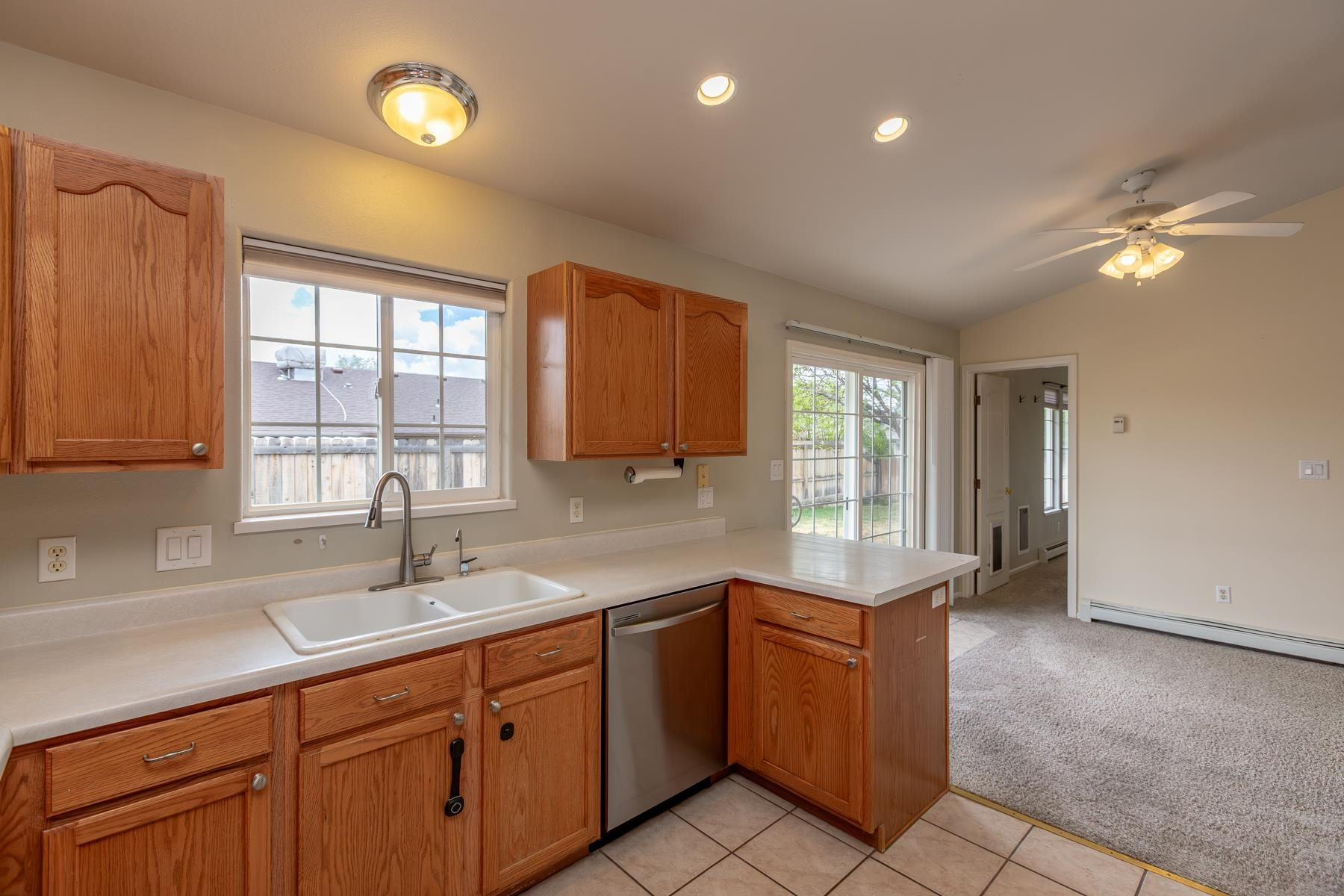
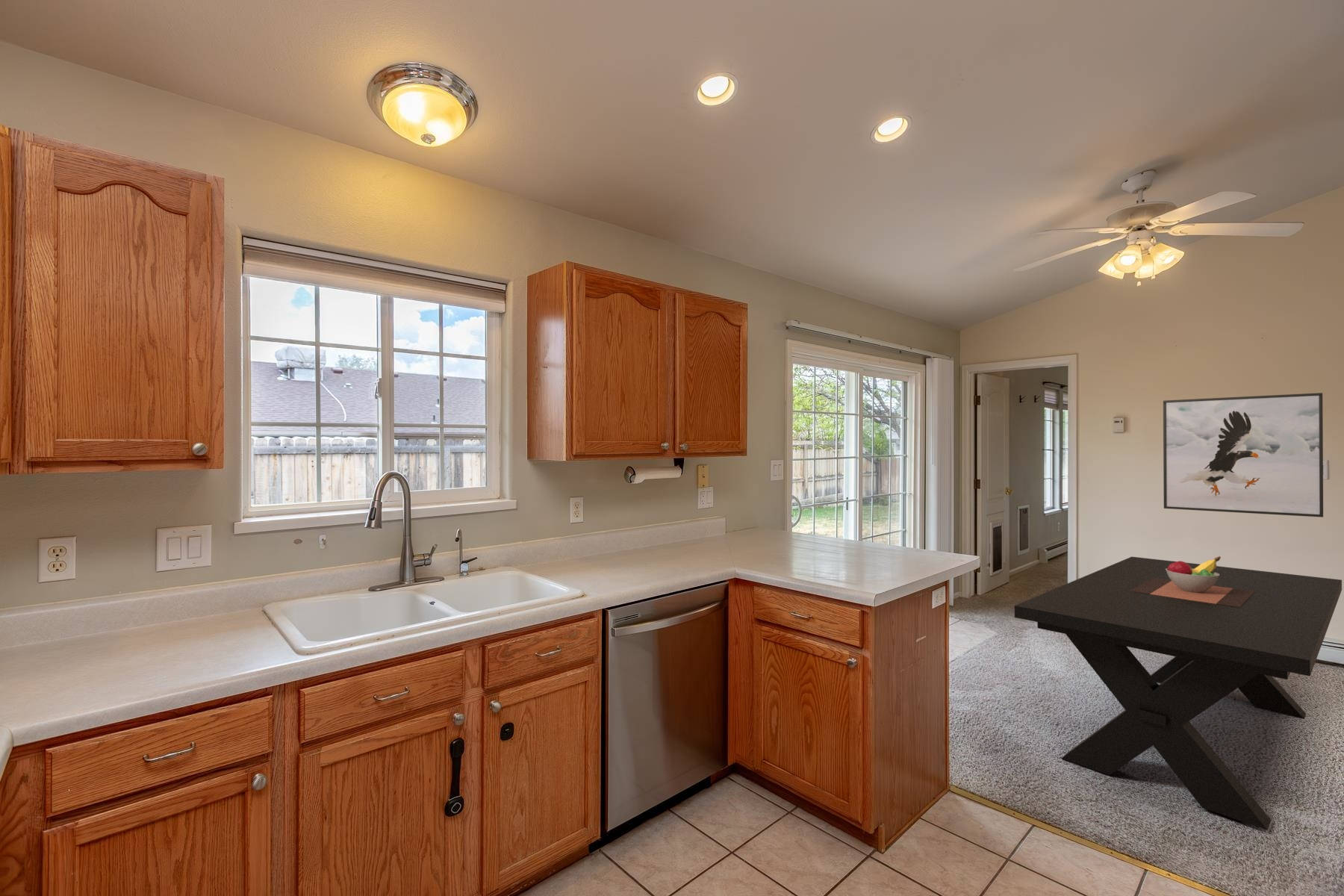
+ dining table (1192, 644)
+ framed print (1237, 455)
